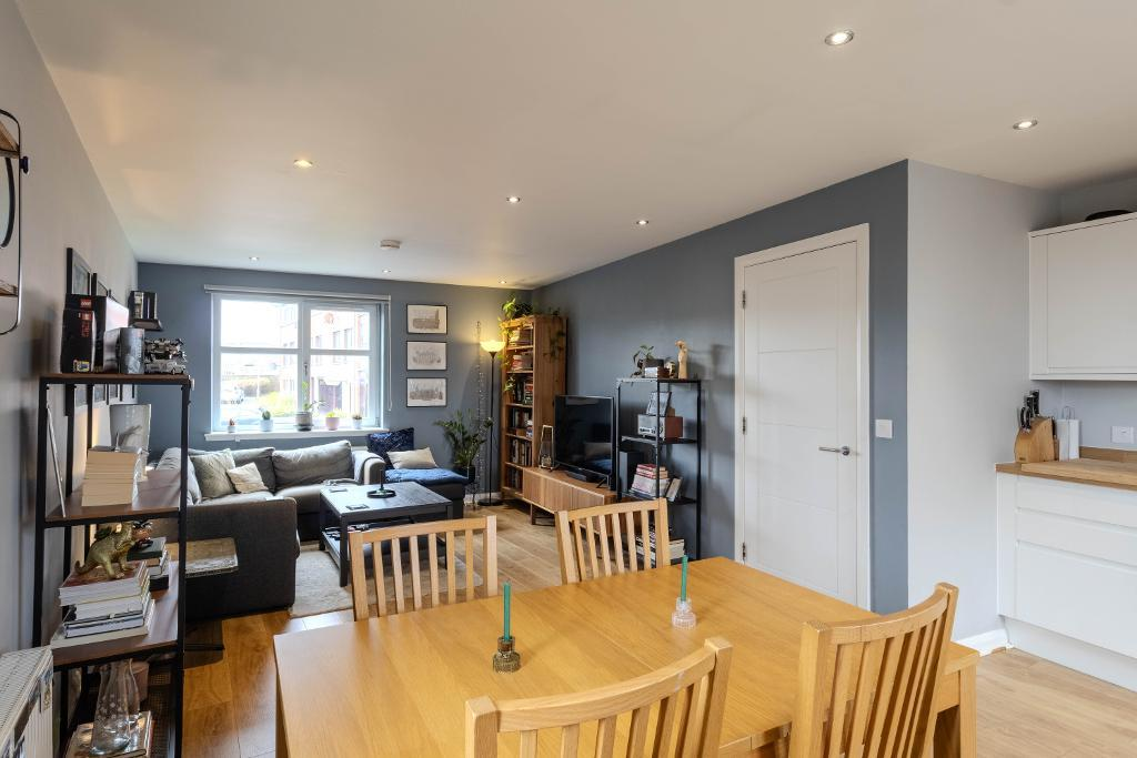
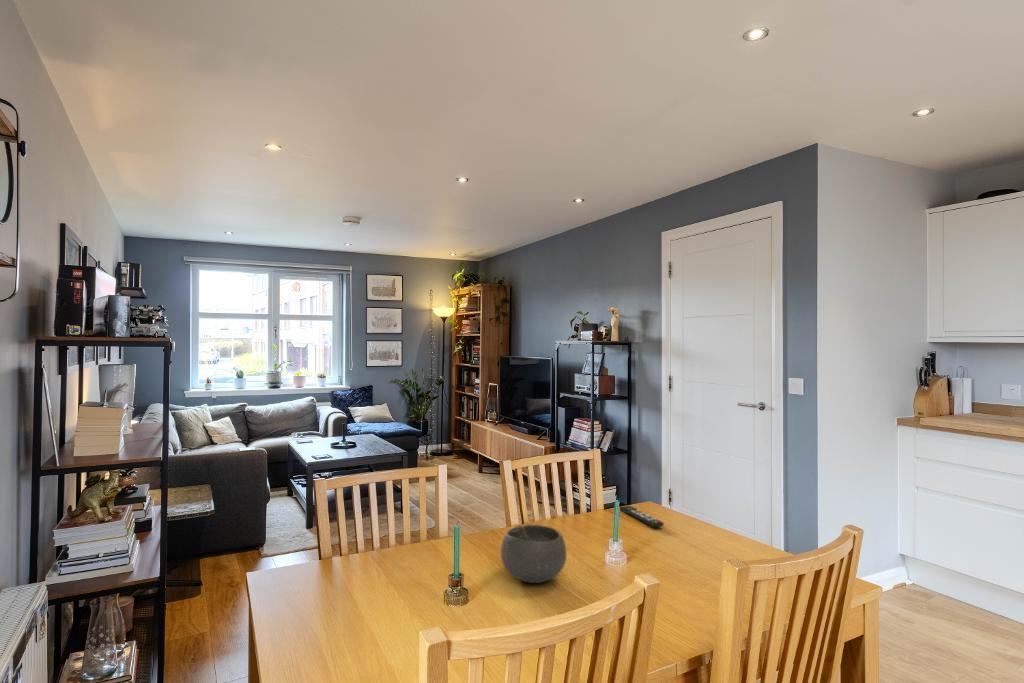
+ remote control (640, 515)
+ bowl (533, 555)
